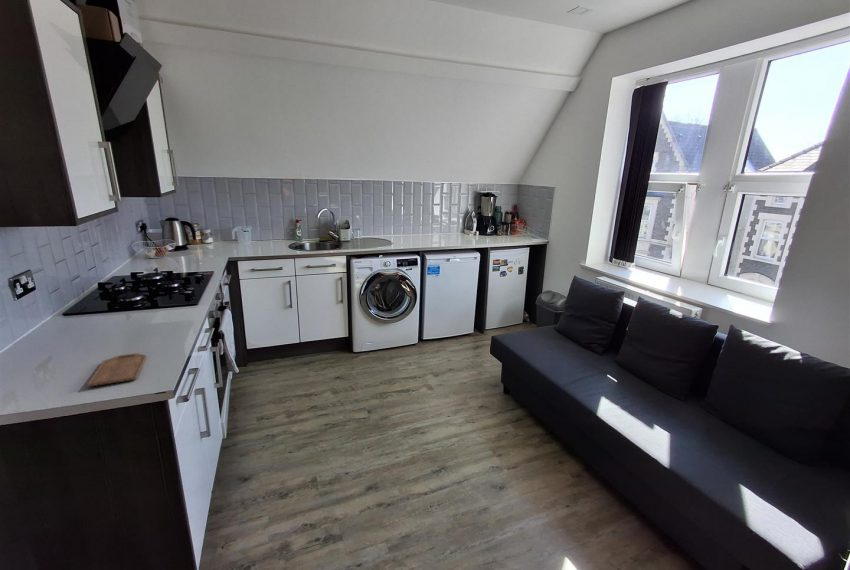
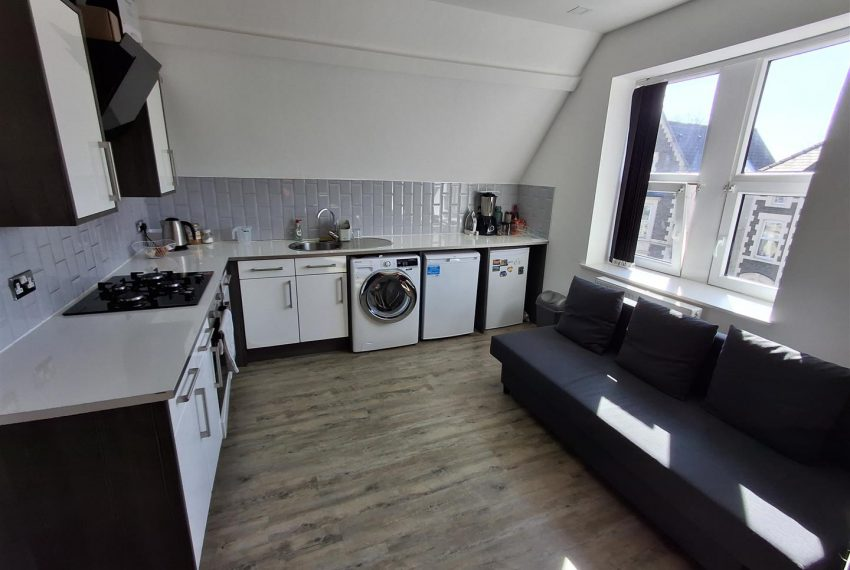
- cutting board (120, 367)
